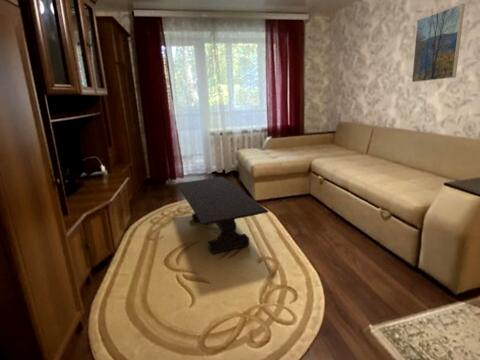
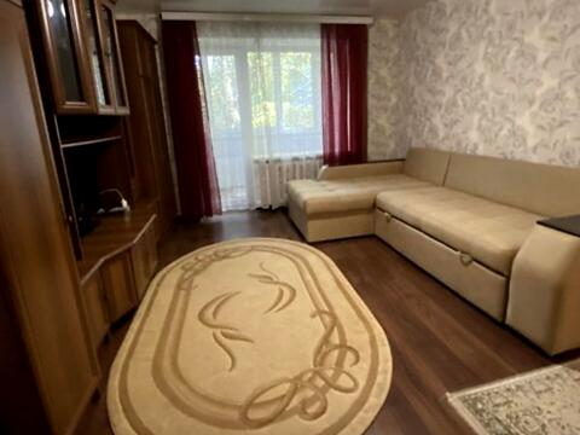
- coffee table (215, 213)
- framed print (435, 47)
